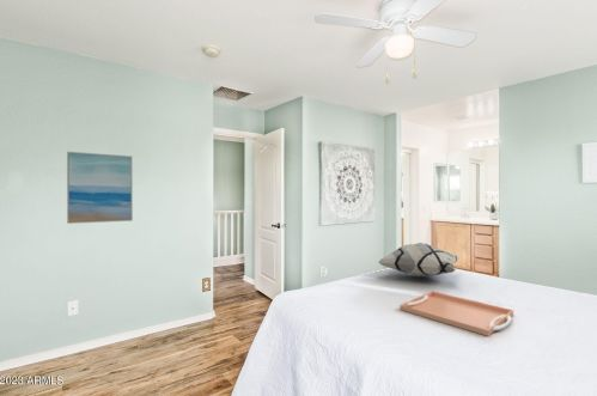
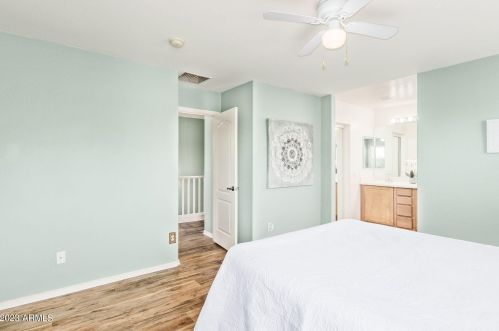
- wall art (100, 188)
- serving tray (455, 309)
- decorative pillow (420, 260)
